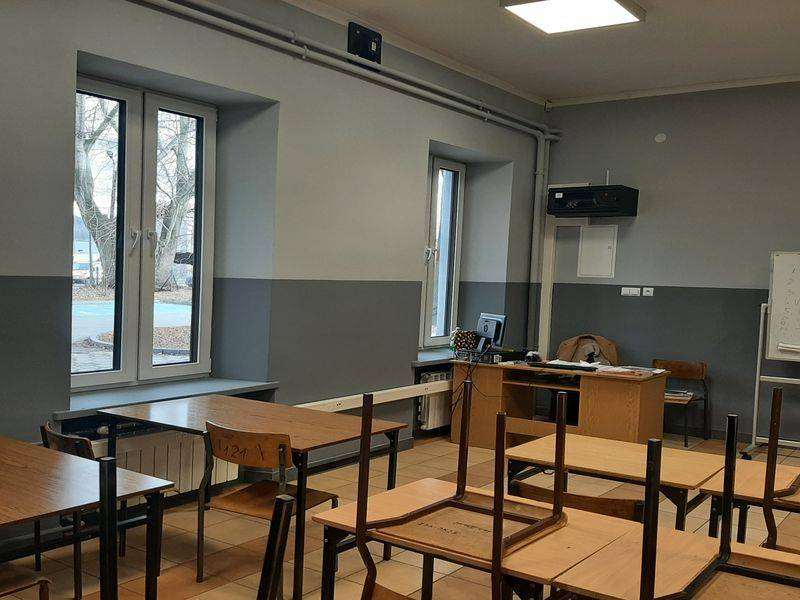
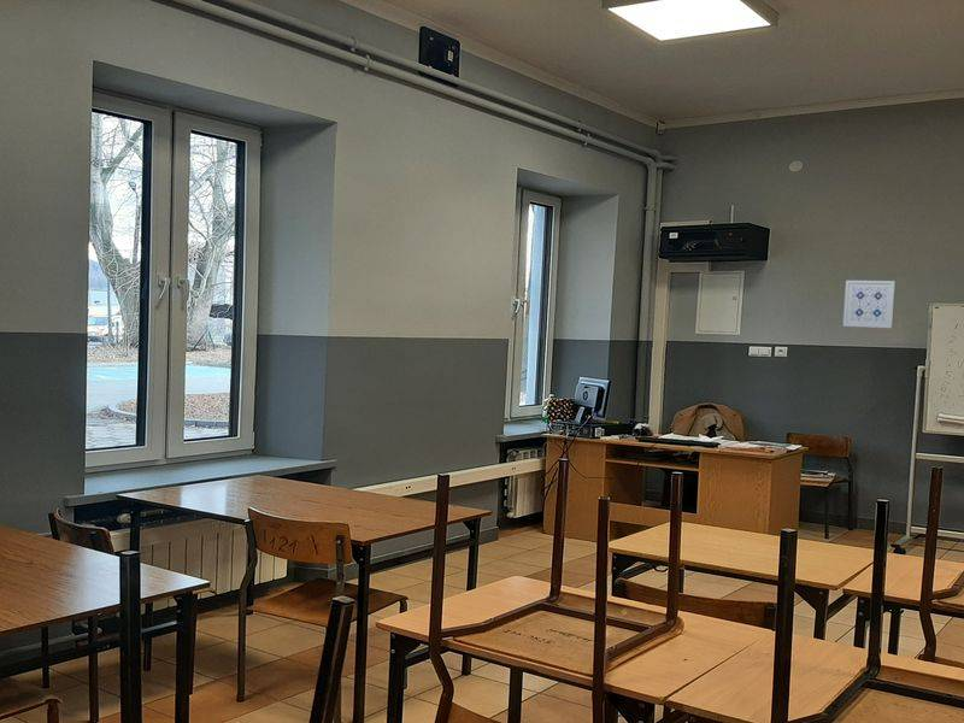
+ wall art (869, 304)
